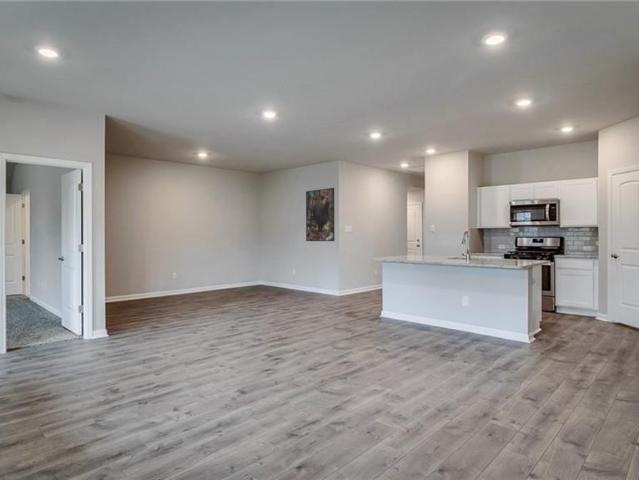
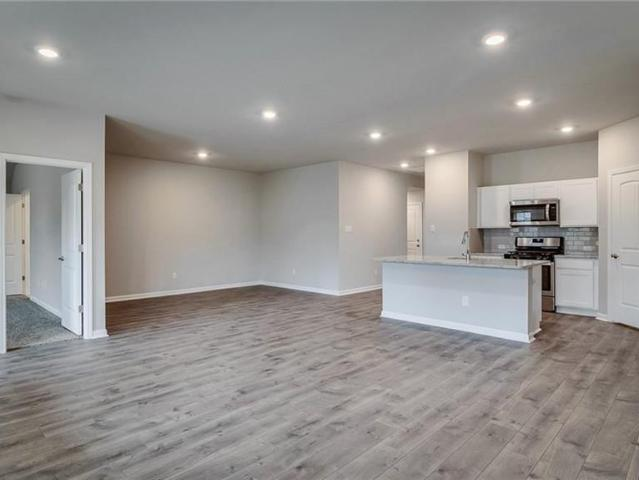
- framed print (319, 215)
